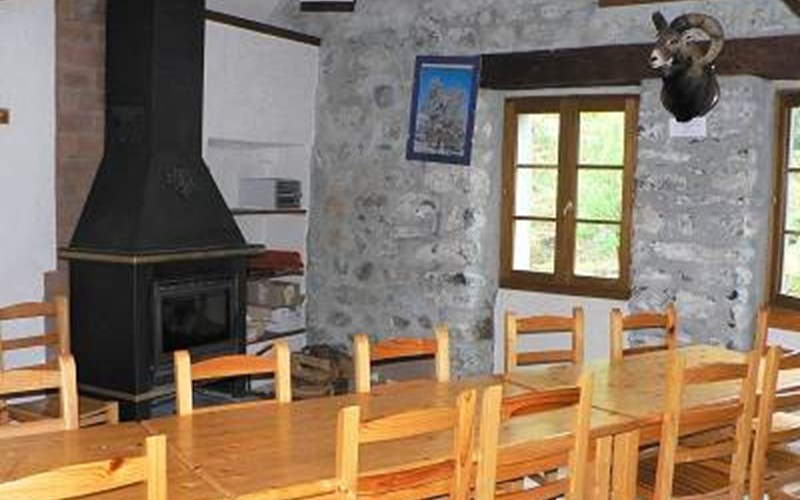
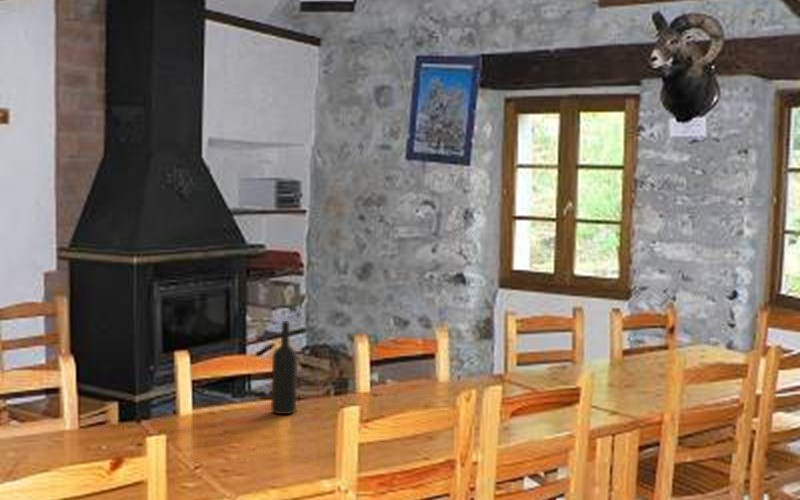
+ wine bottle (284, 367)
